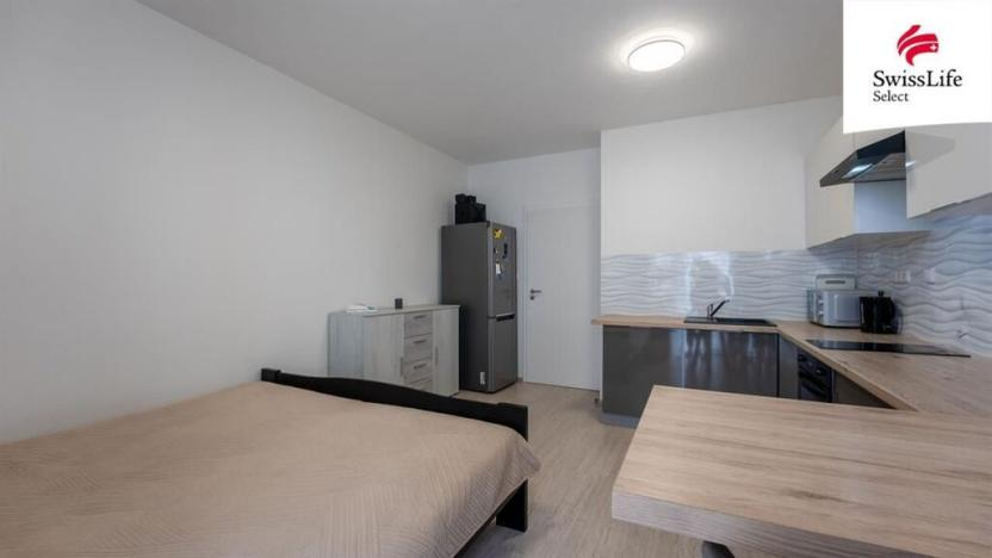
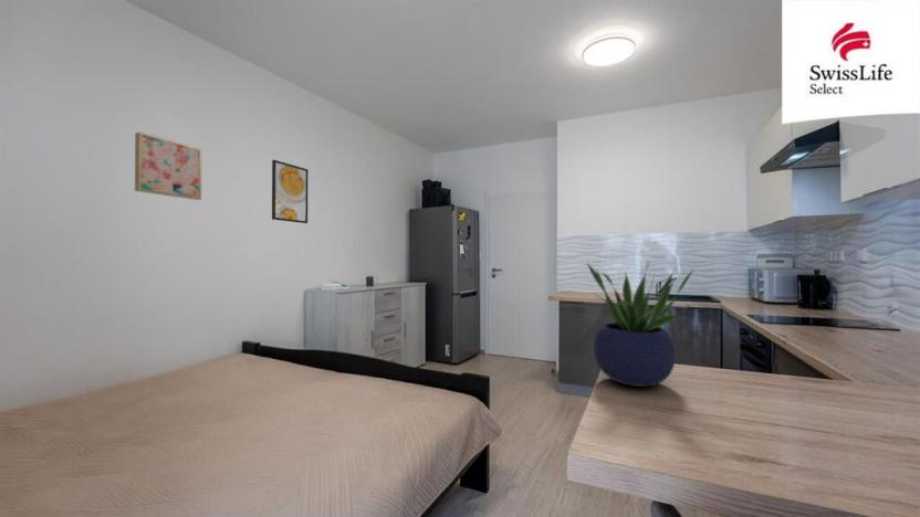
+ wall art (170, 168)
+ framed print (290, 192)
+ potted plant (640, 321)
